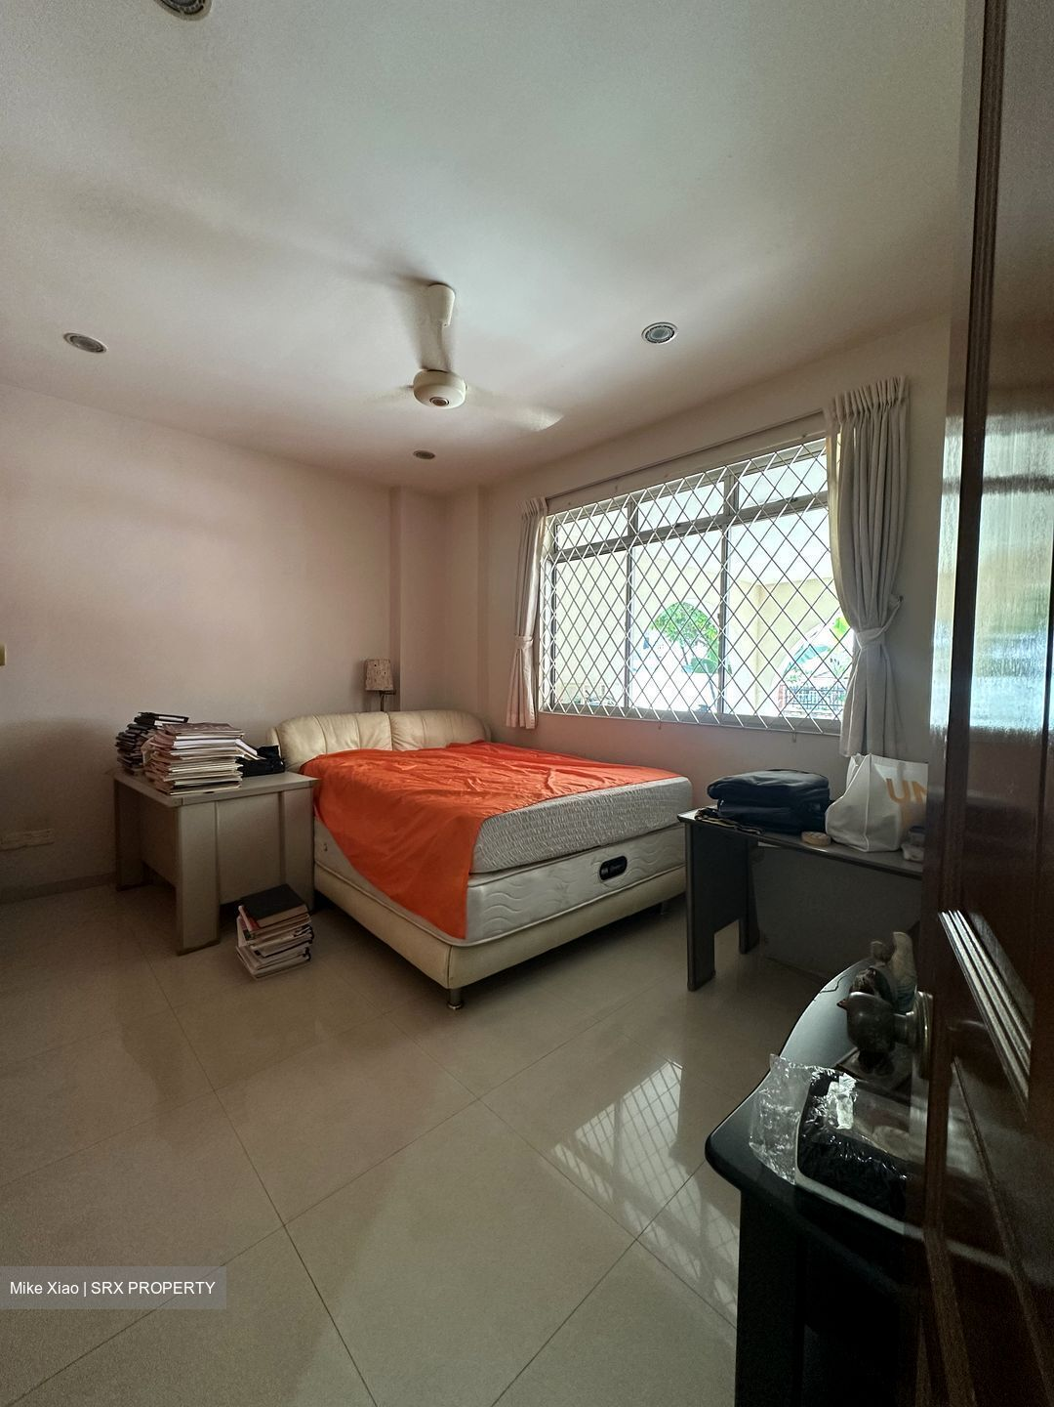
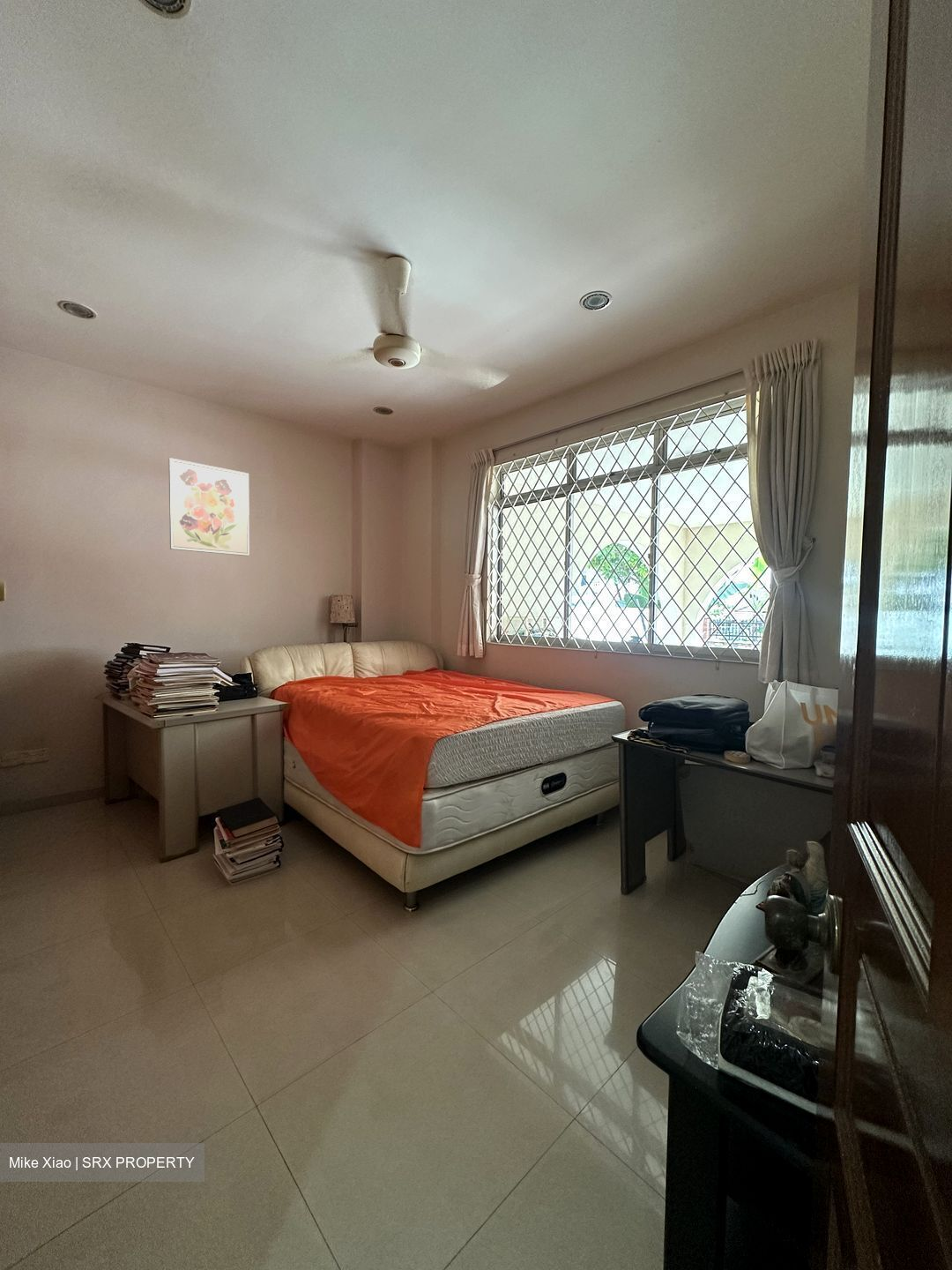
+ wall art (211, 510)
